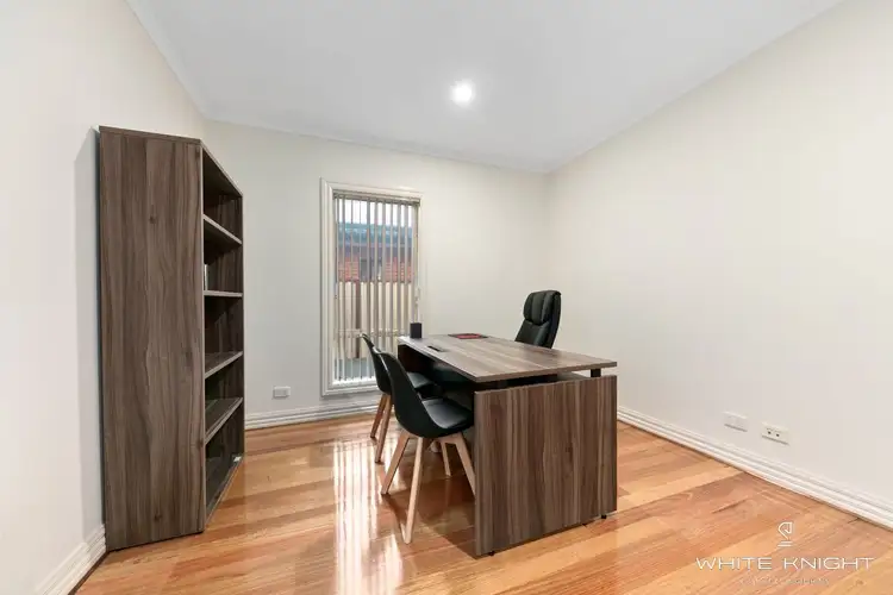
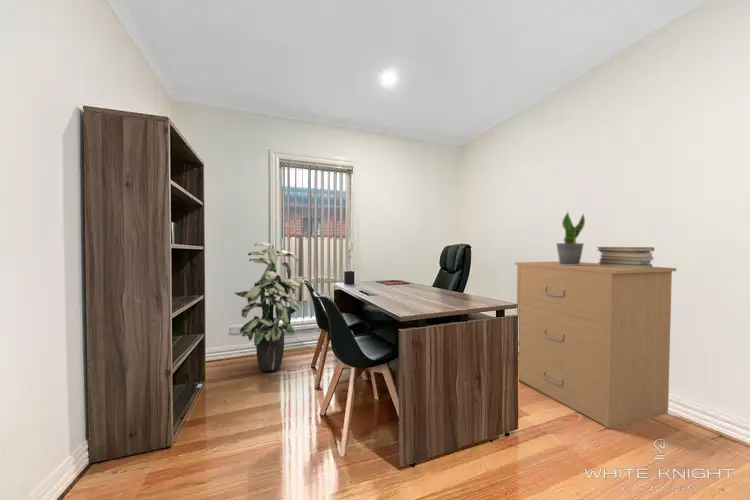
+ book stack (624, 256)
+ filing cabinet (584, 330)
+ potted plant (569, 238)
+ indoor plant (268, 304)
